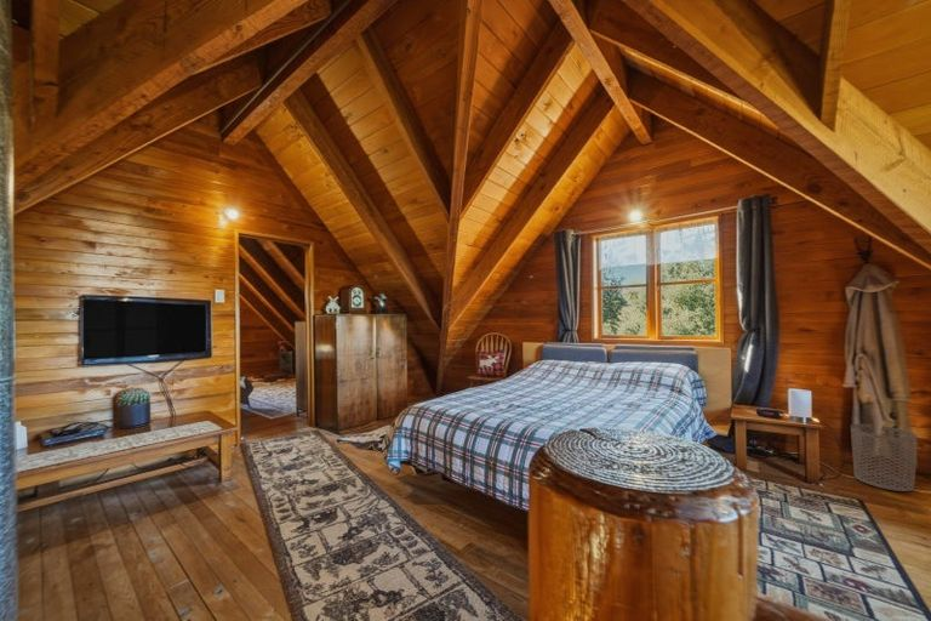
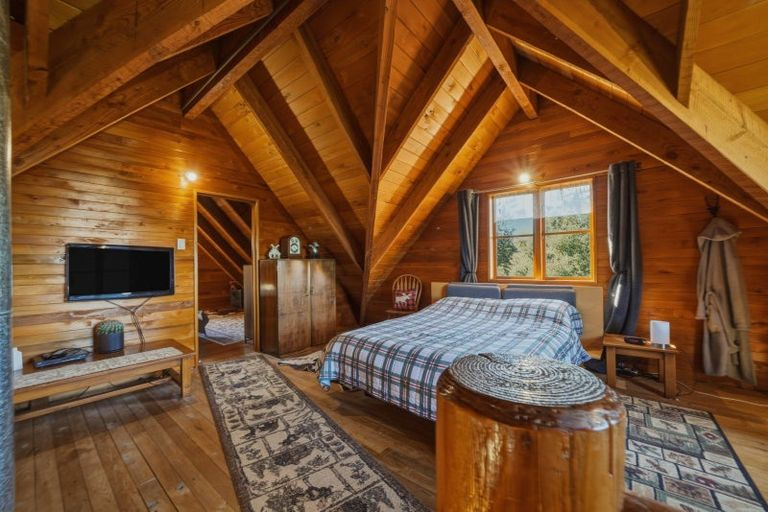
- waste bin (883, 455)
